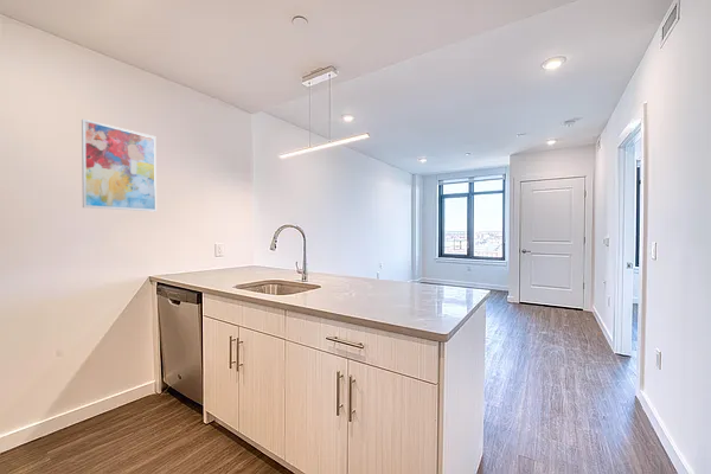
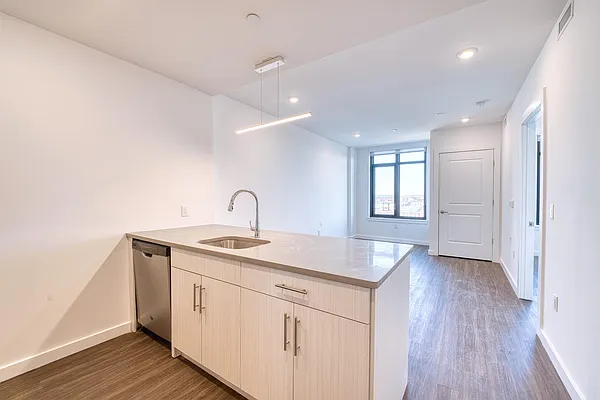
- wall art (122, 168)
